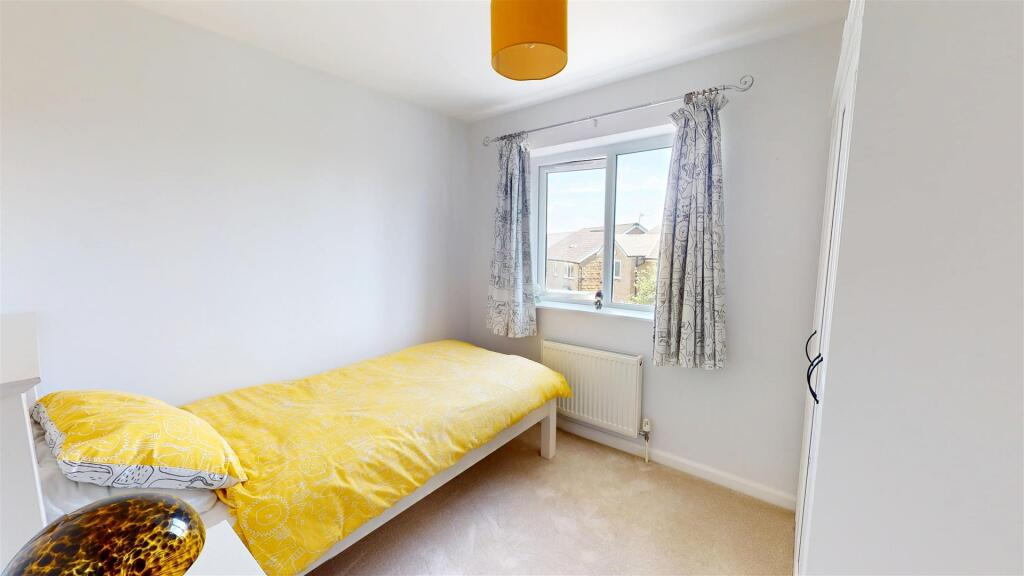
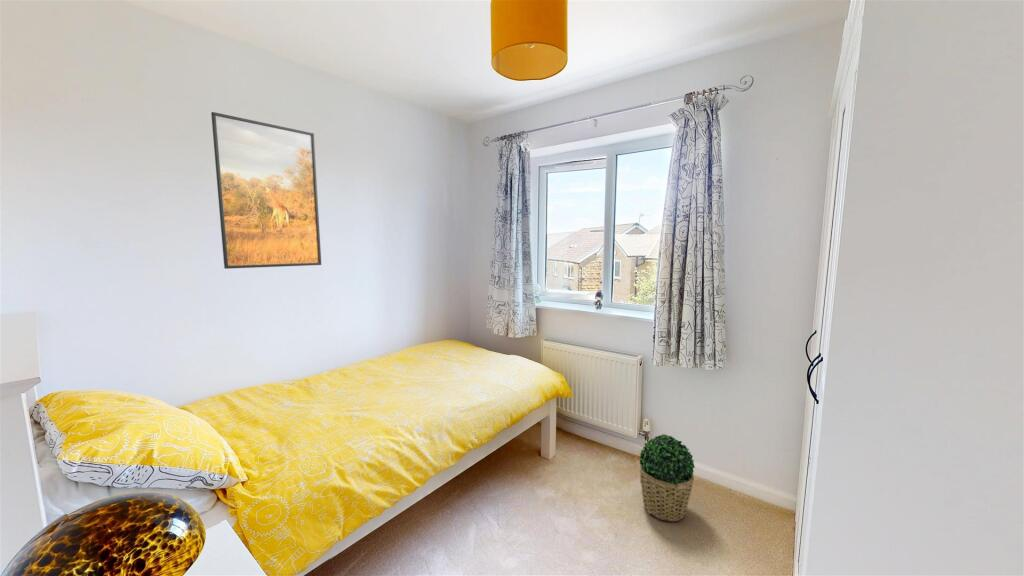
+ potted plant (665, 474)
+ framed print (272, 196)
